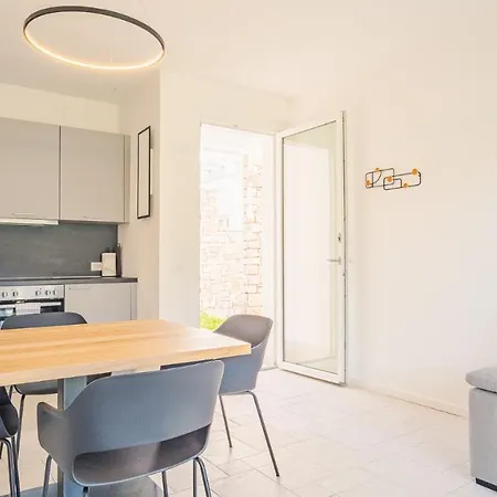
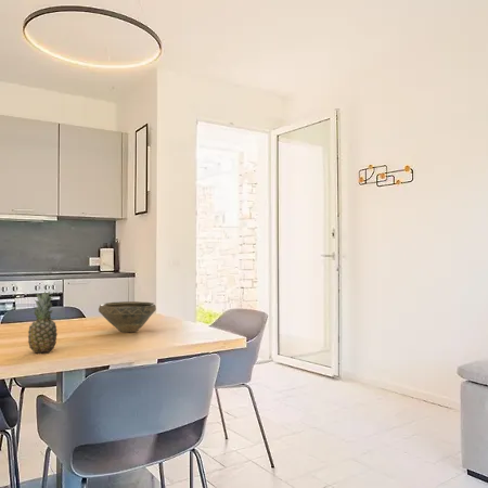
+ fruit (42, 321)
+ bowl (127, 317)
